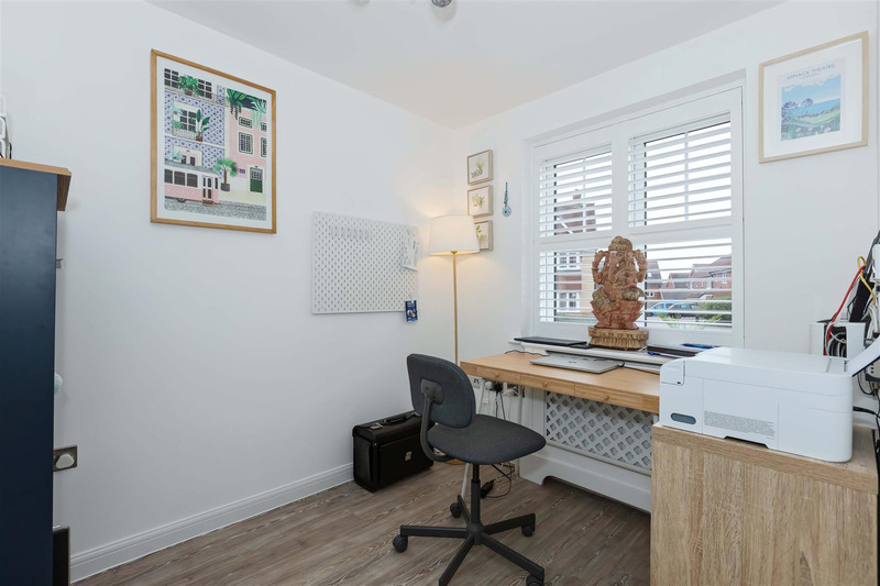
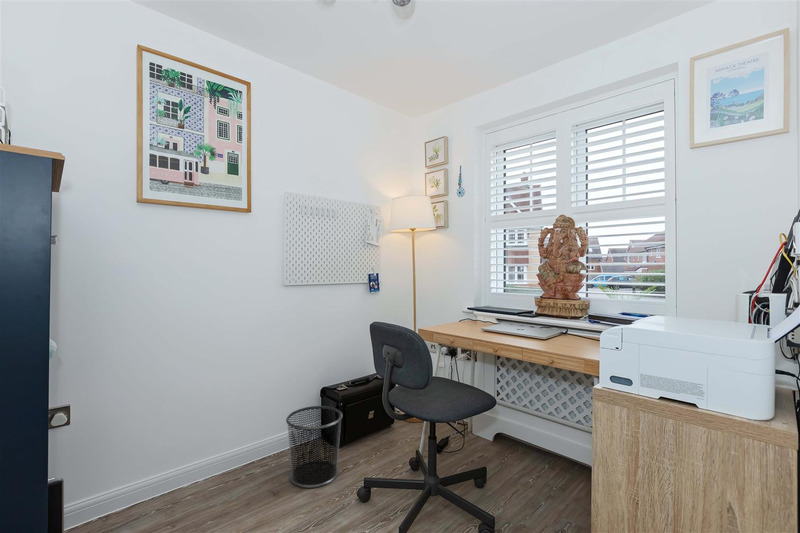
+ waste bin (314, 445)
